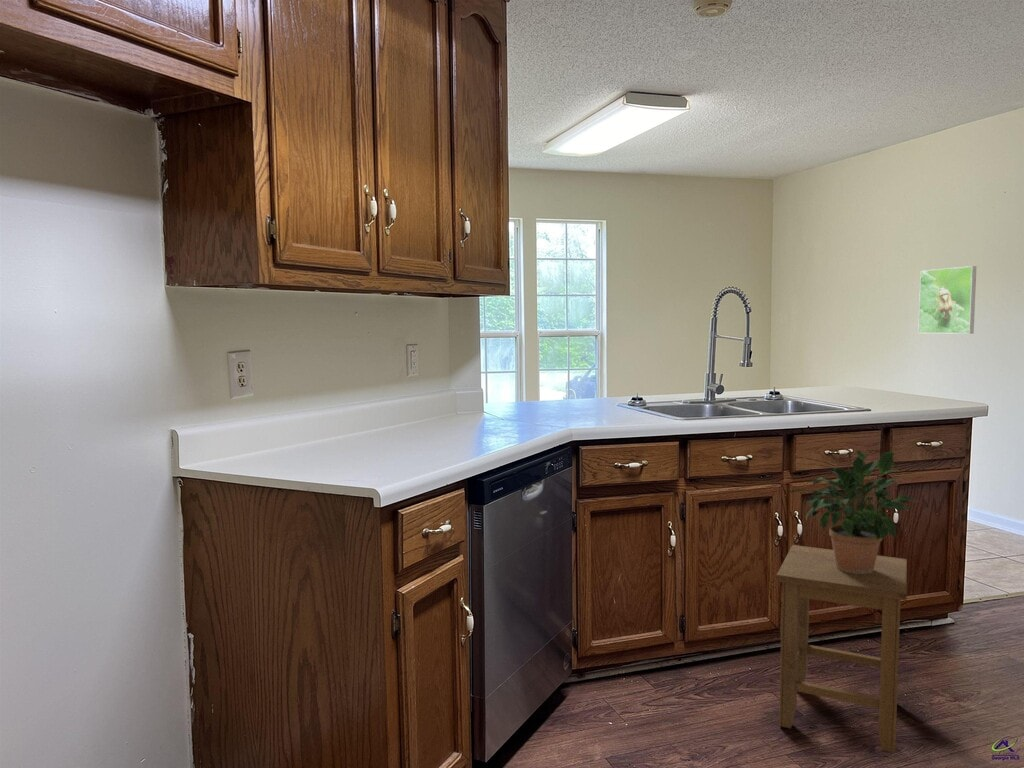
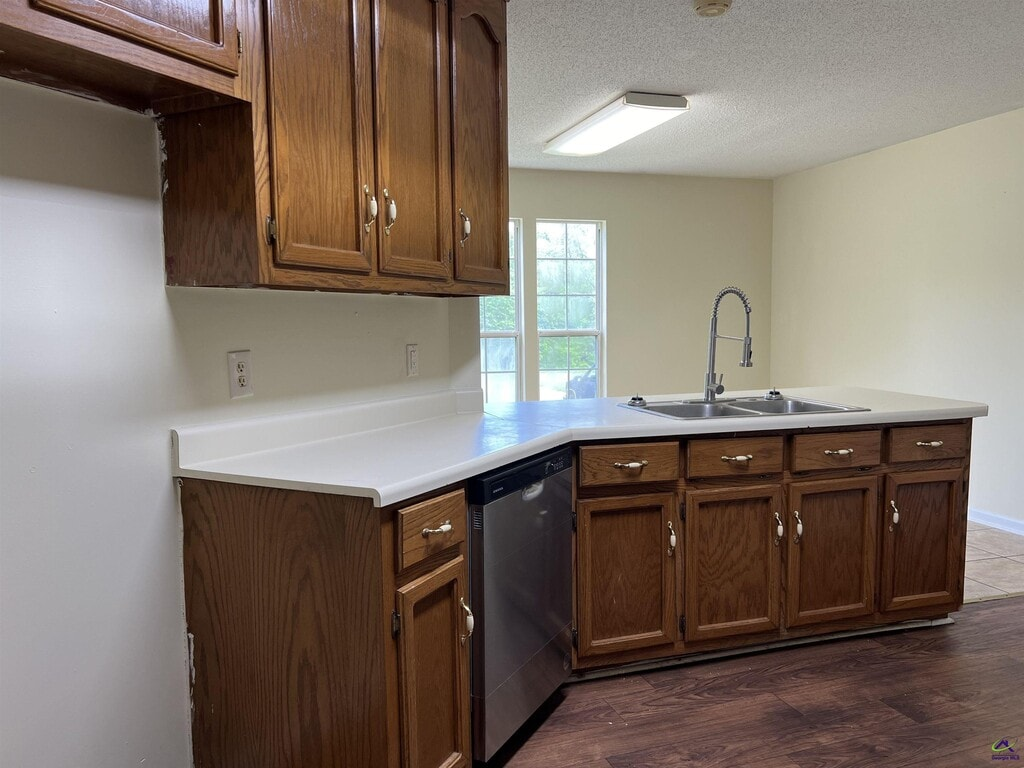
- potted plant (846, 507)
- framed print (946, 301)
- stool (839, 650)
